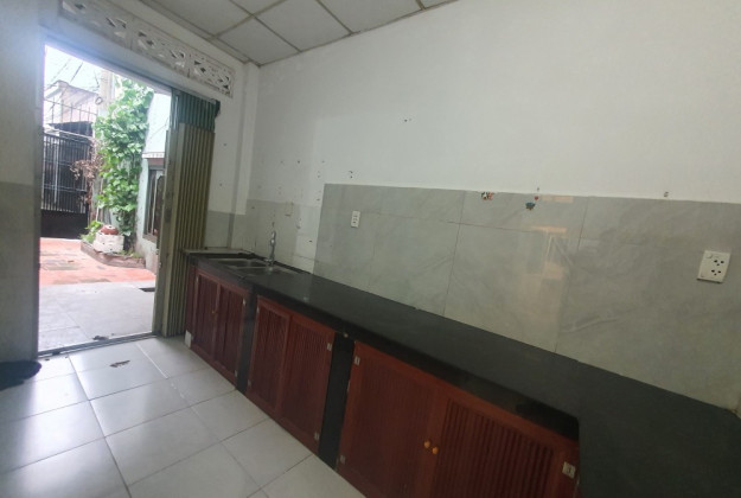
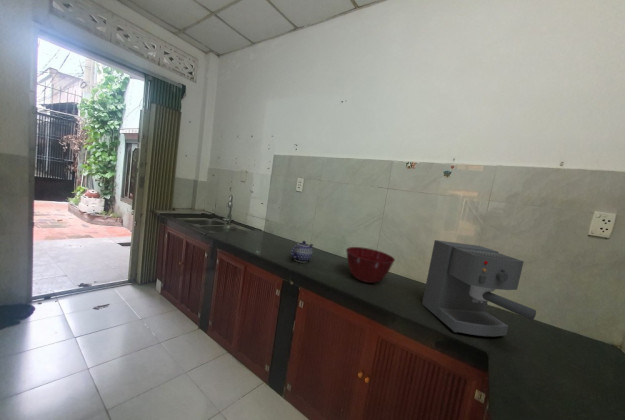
+ coffee maker (474, 287)
+ mixing bowl (368, 266)
+ teapot (302, 250)
